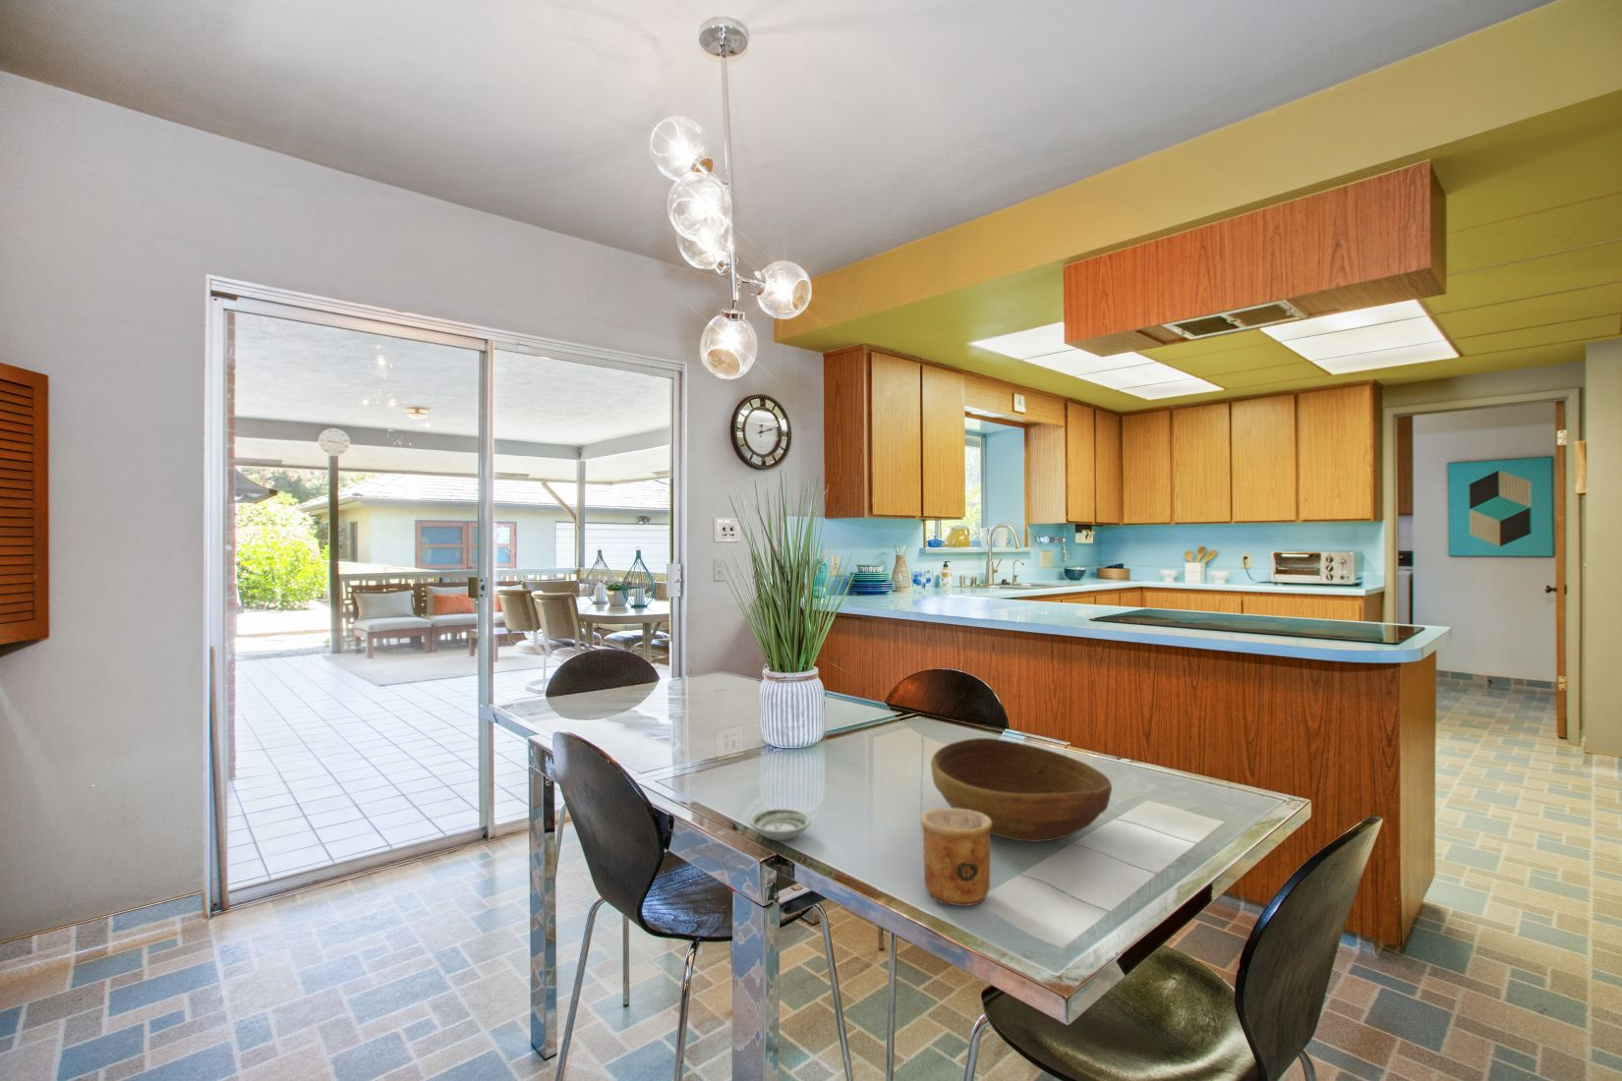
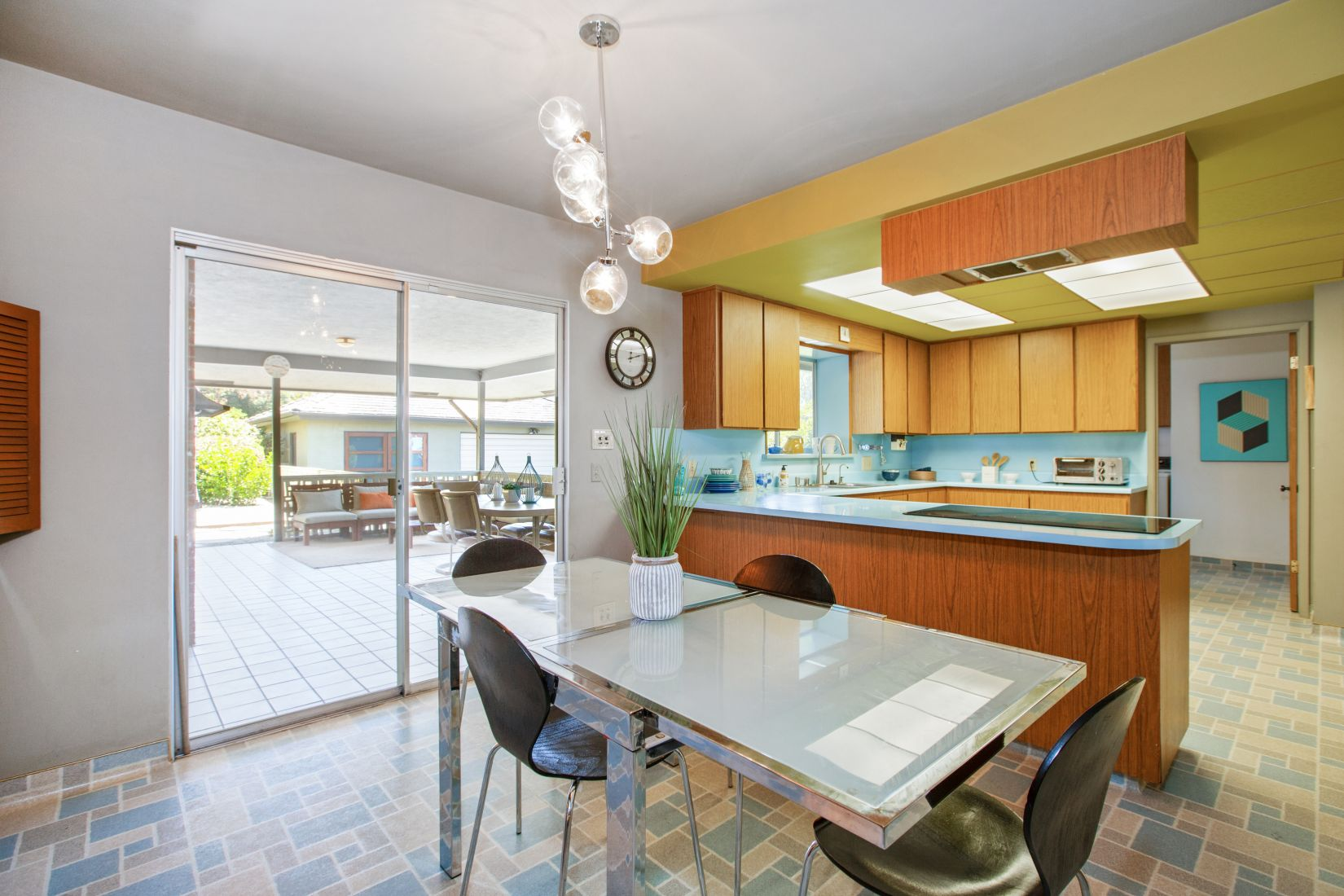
- saucer (780, 826)
- bowl (1017, 794)
- cup (956, 855)
